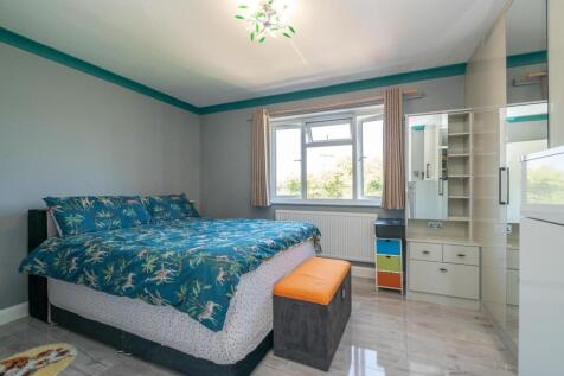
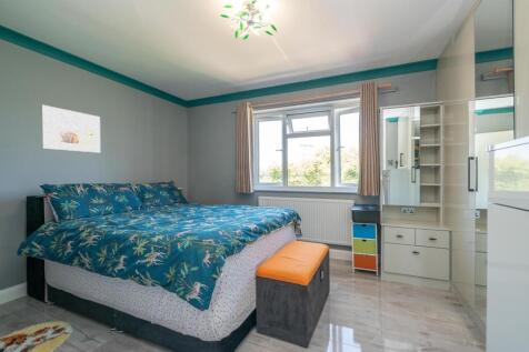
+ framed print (73, 131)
